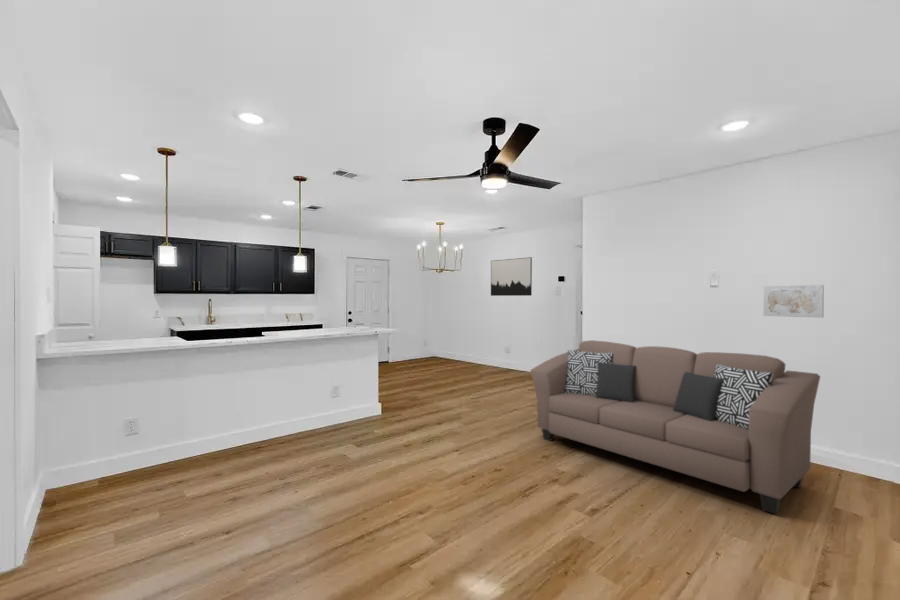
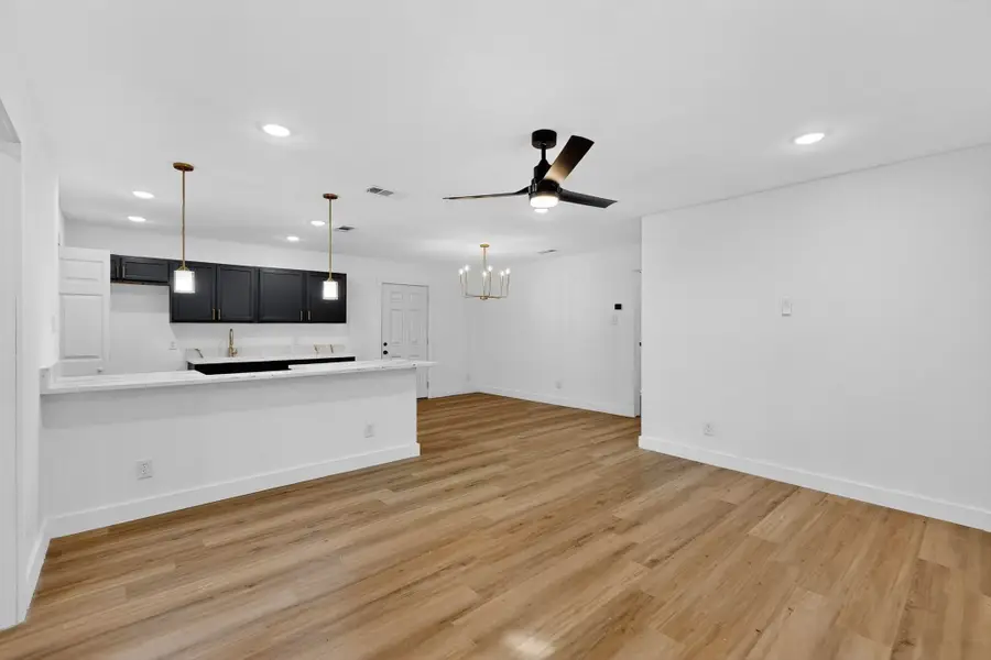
- wall art (510, 277)
- sofa (654, 404)
- wall art (792, 301)
